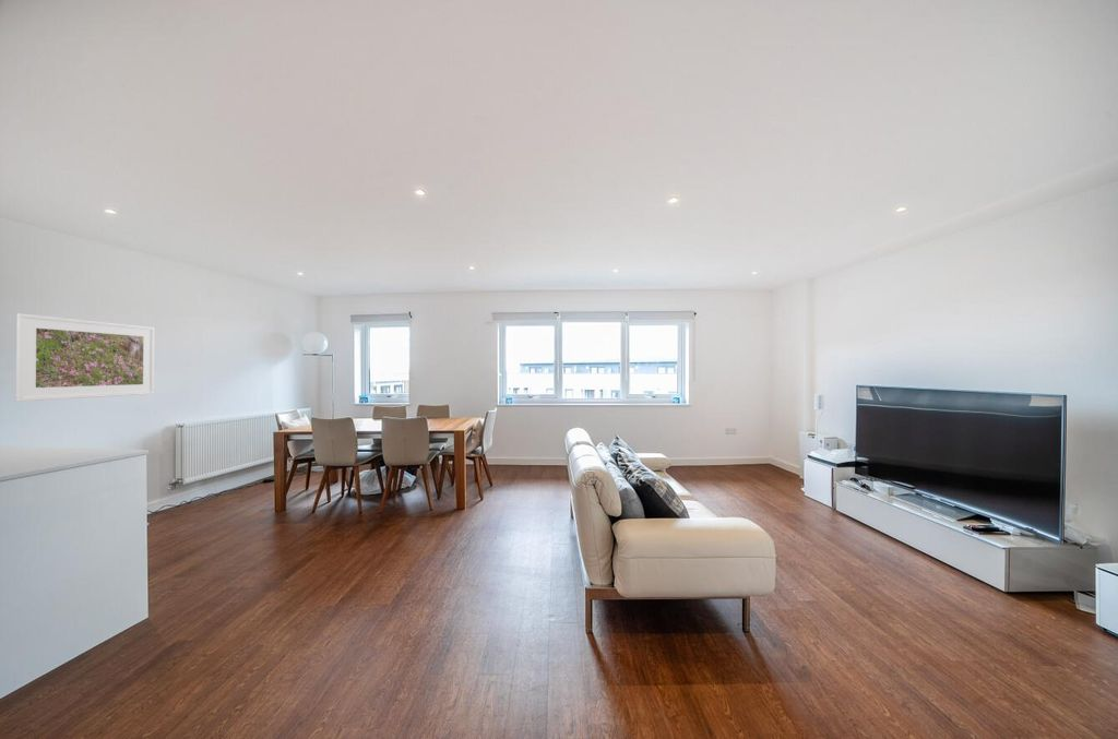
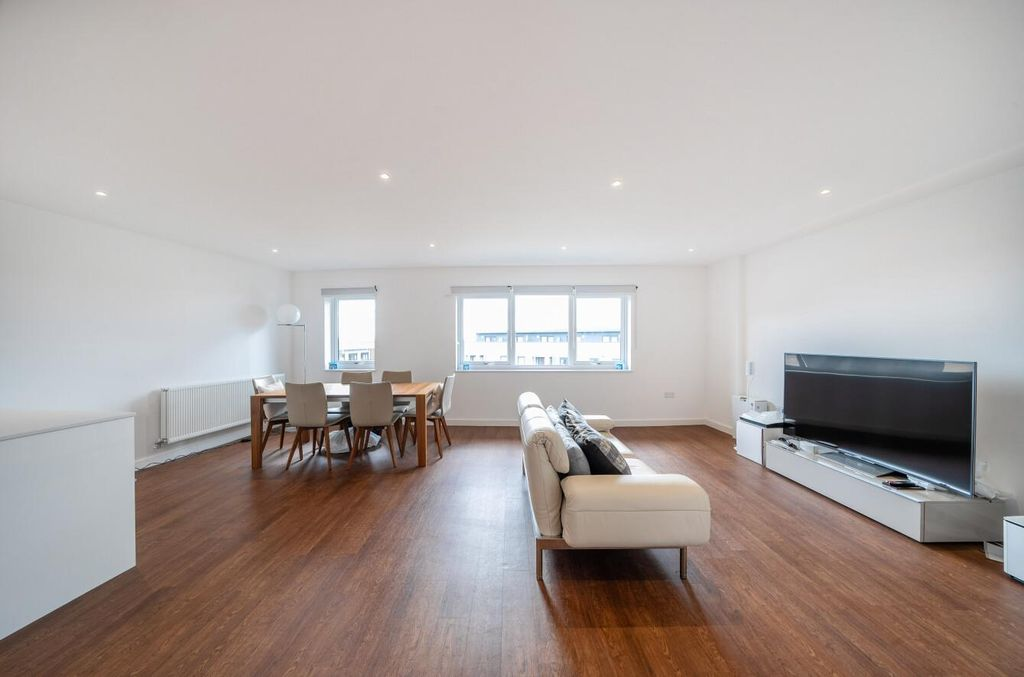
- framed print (94, 359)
